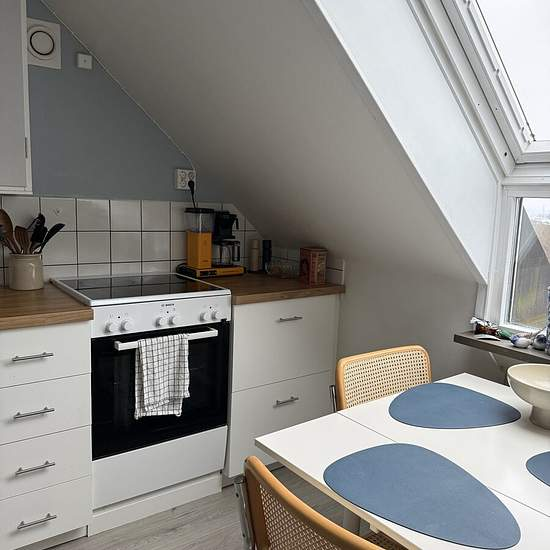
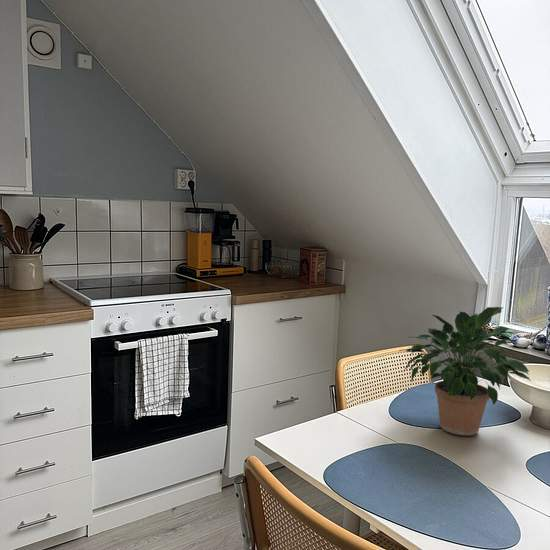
+ potted plant (459, 362)
